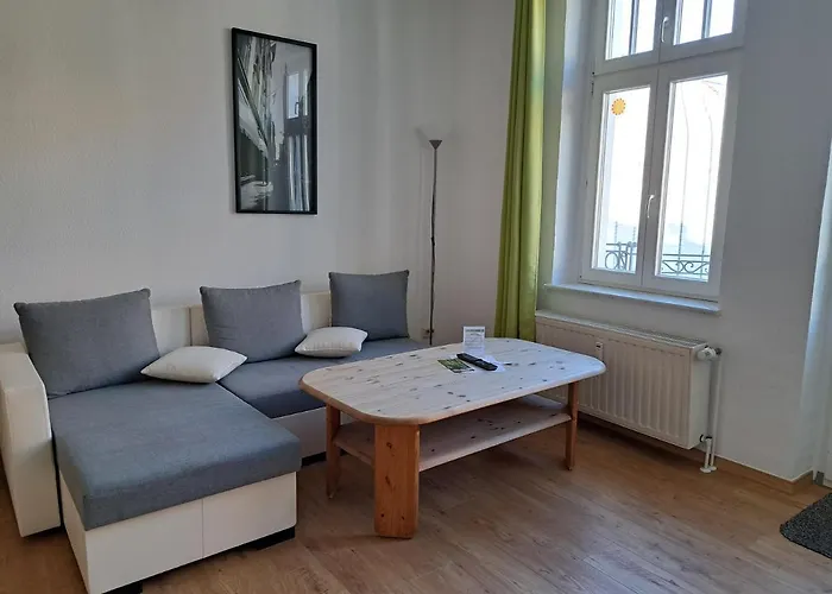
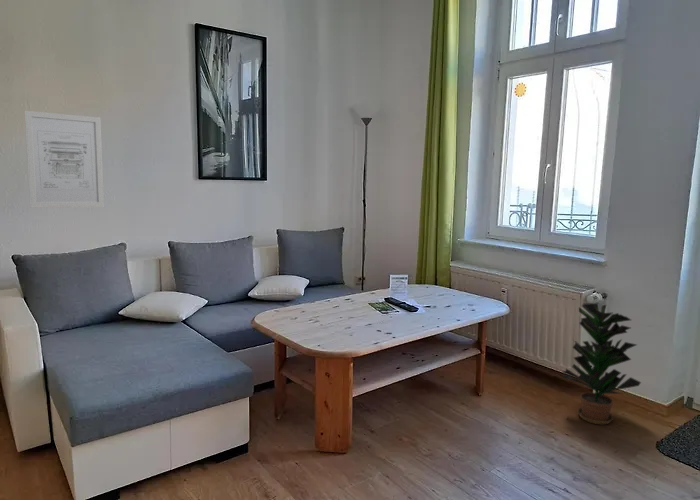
+ wall art (66, 161)
+ potted plant (596, 360)
